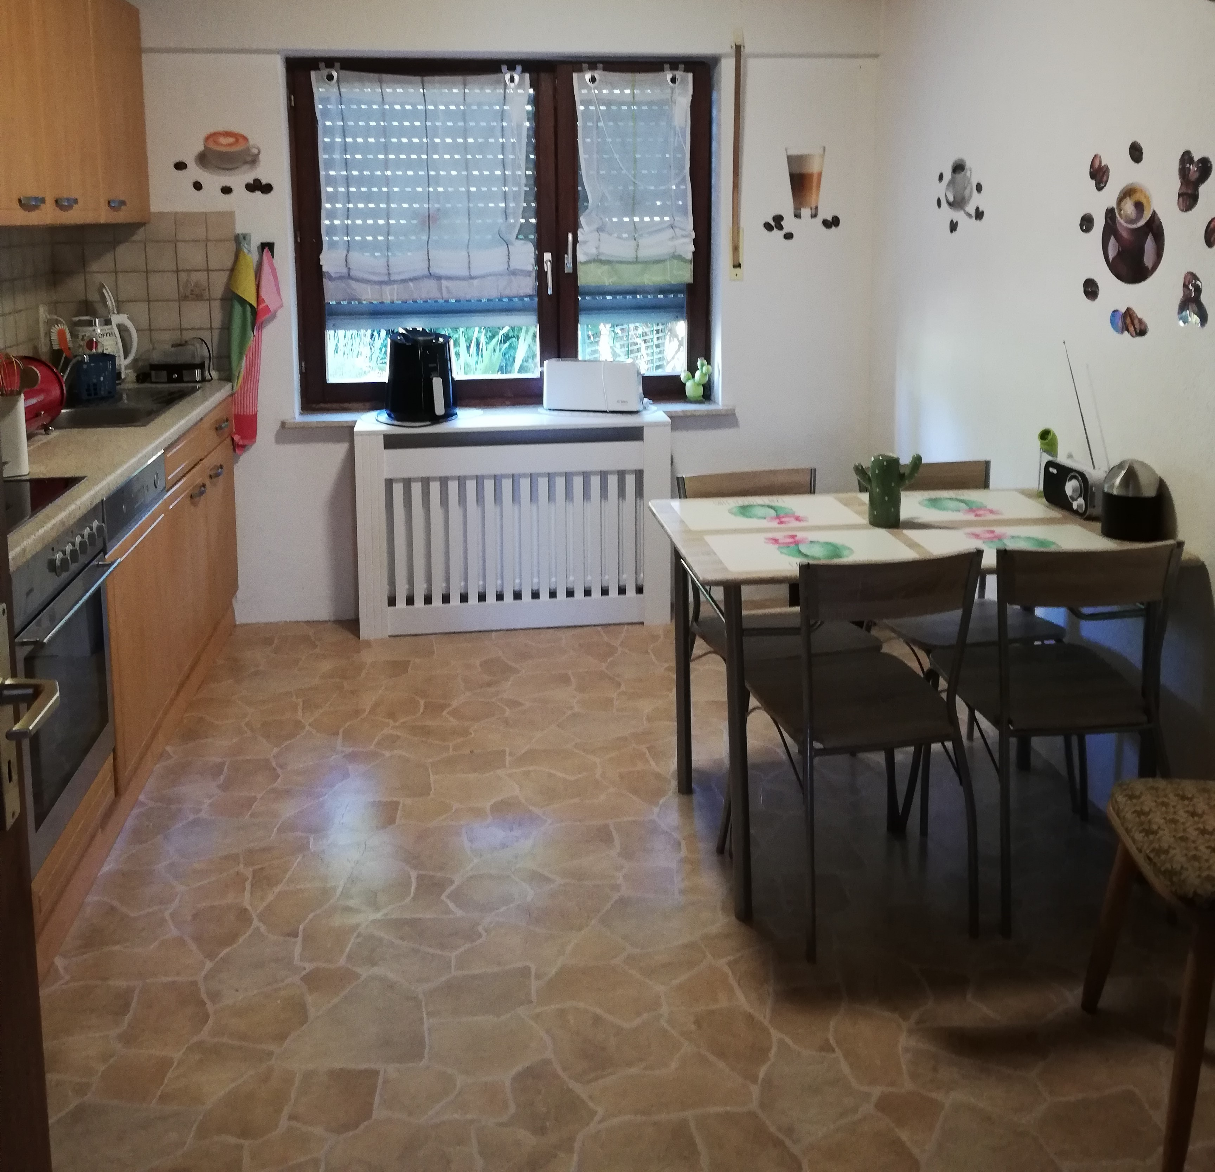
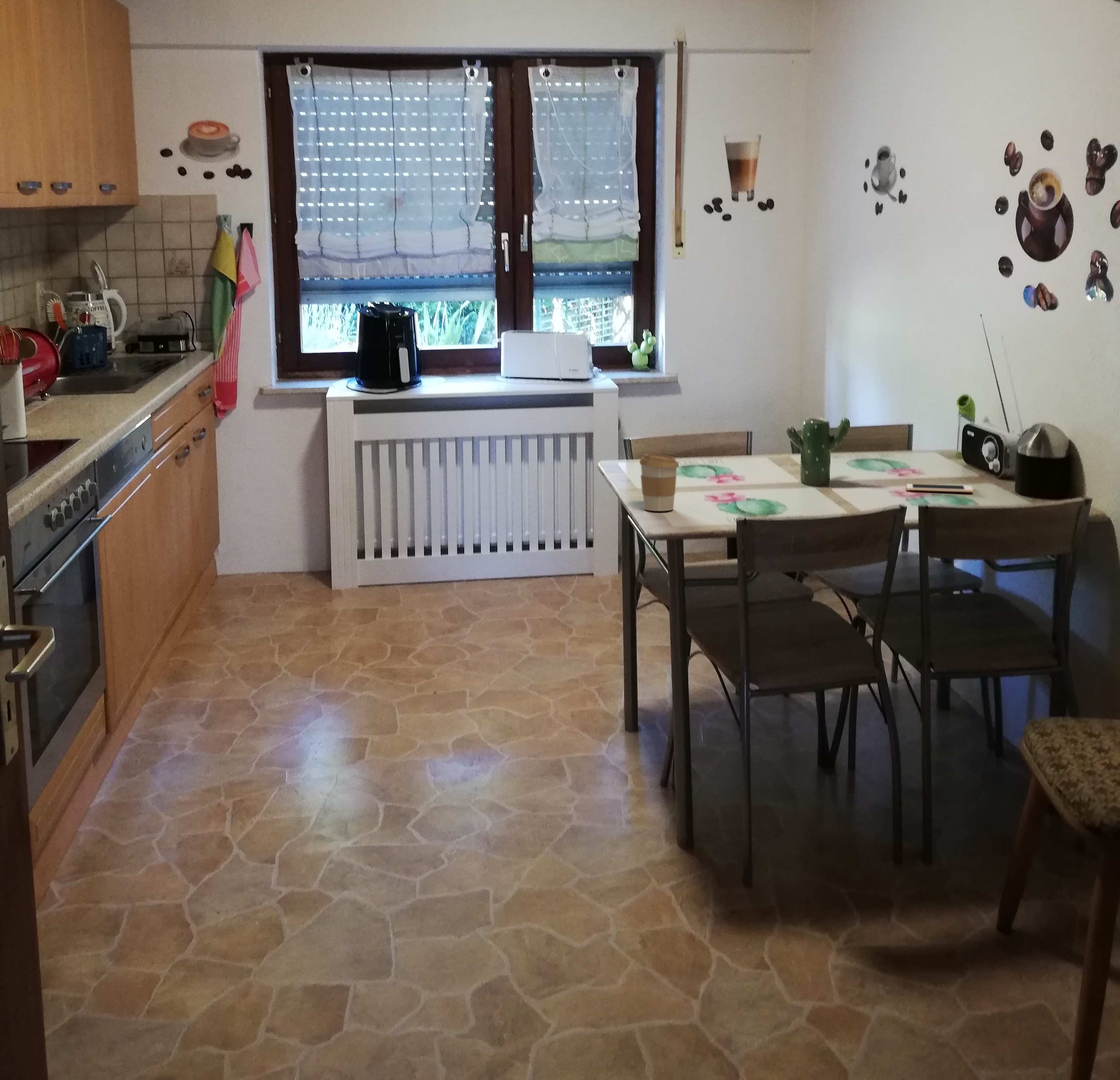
+ coffee cup (659, 482)
+ cell phone (939, 488)
